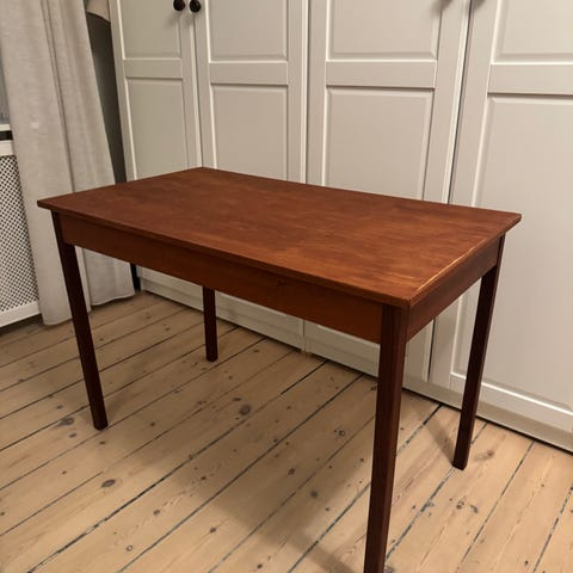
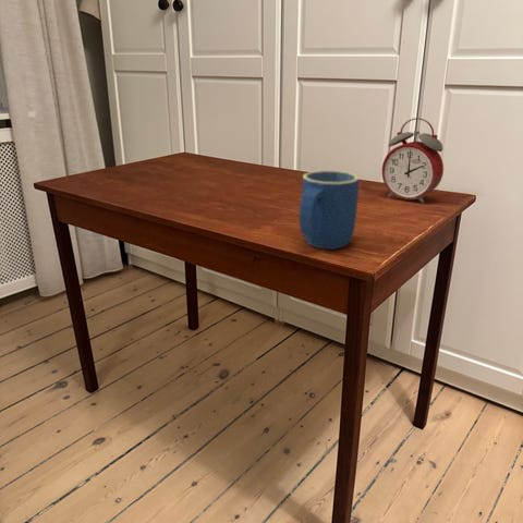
+ alarm clock (413, 159)
+ mug (326, 210)
